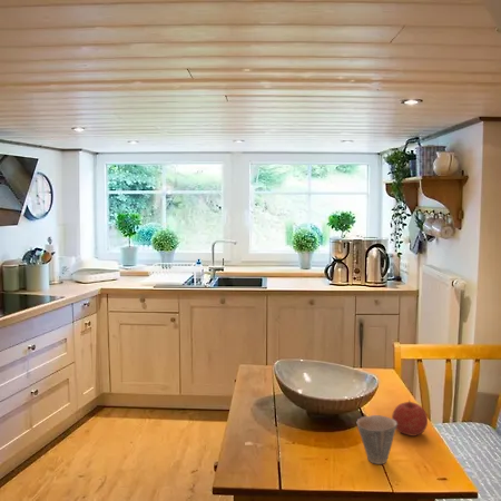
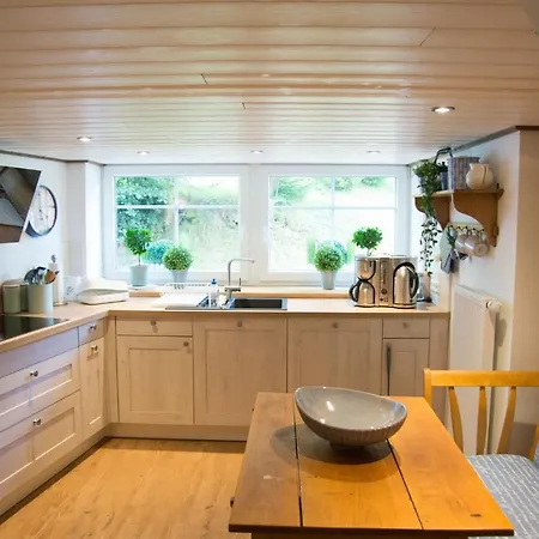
- fruit (409, 415)
- cup (375, 441)
